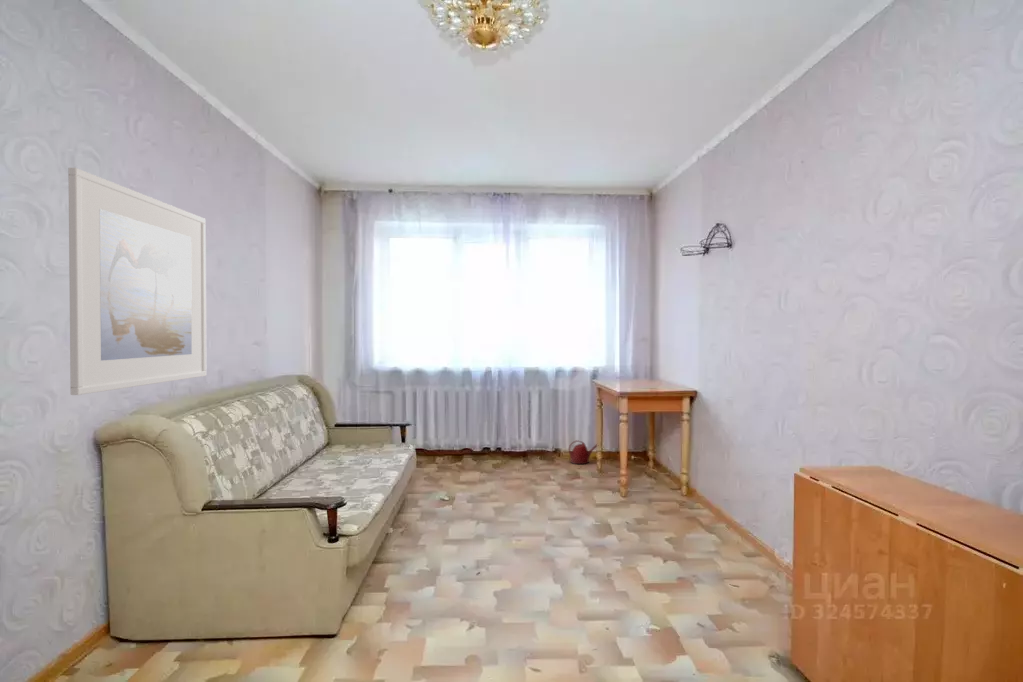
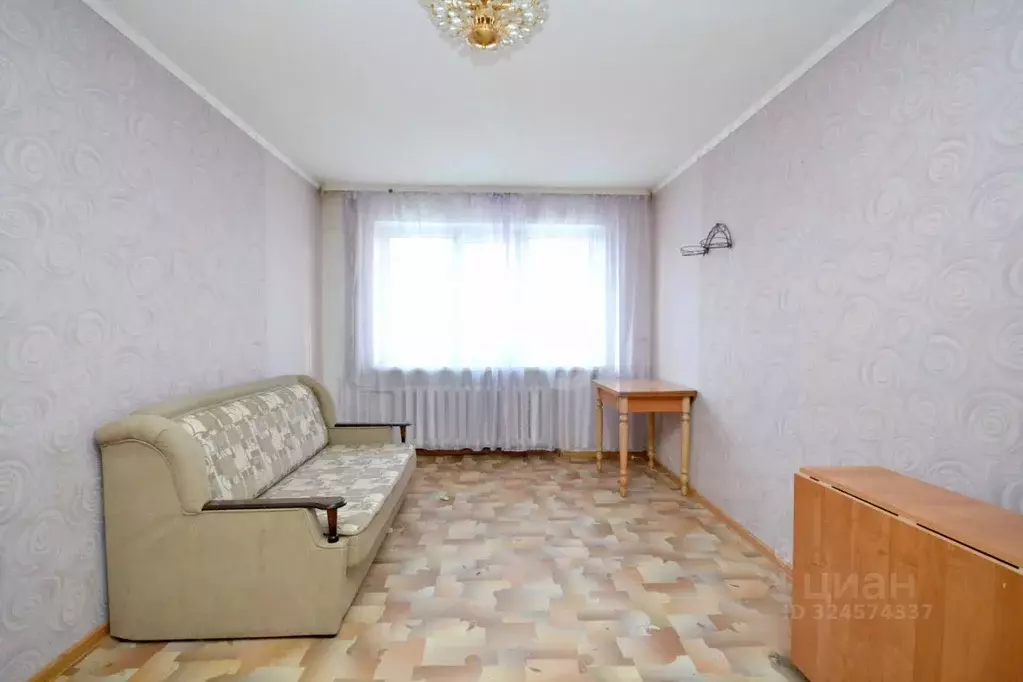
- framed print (150, 291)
- watering can (584, 451)
